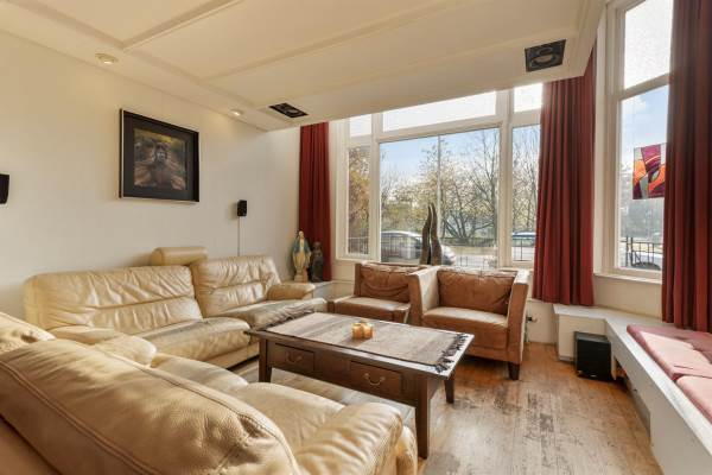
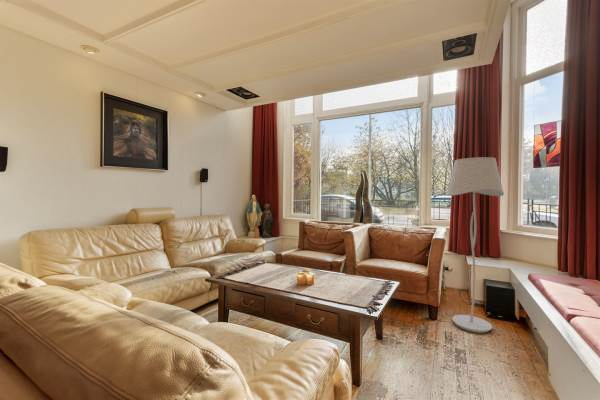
+ floor lamp (473, 242)
